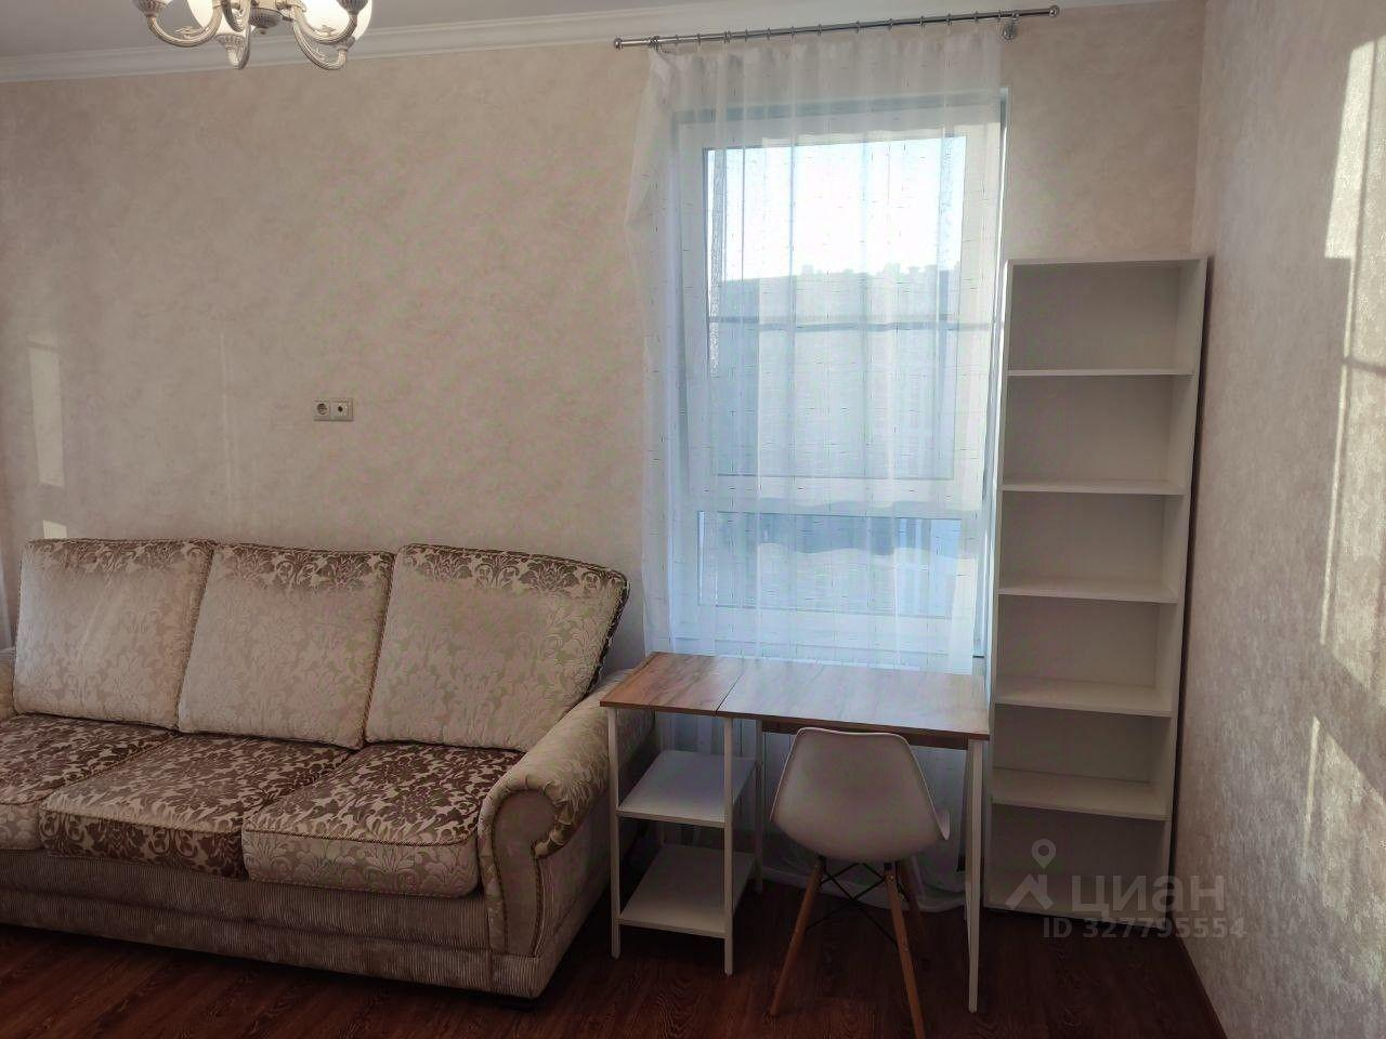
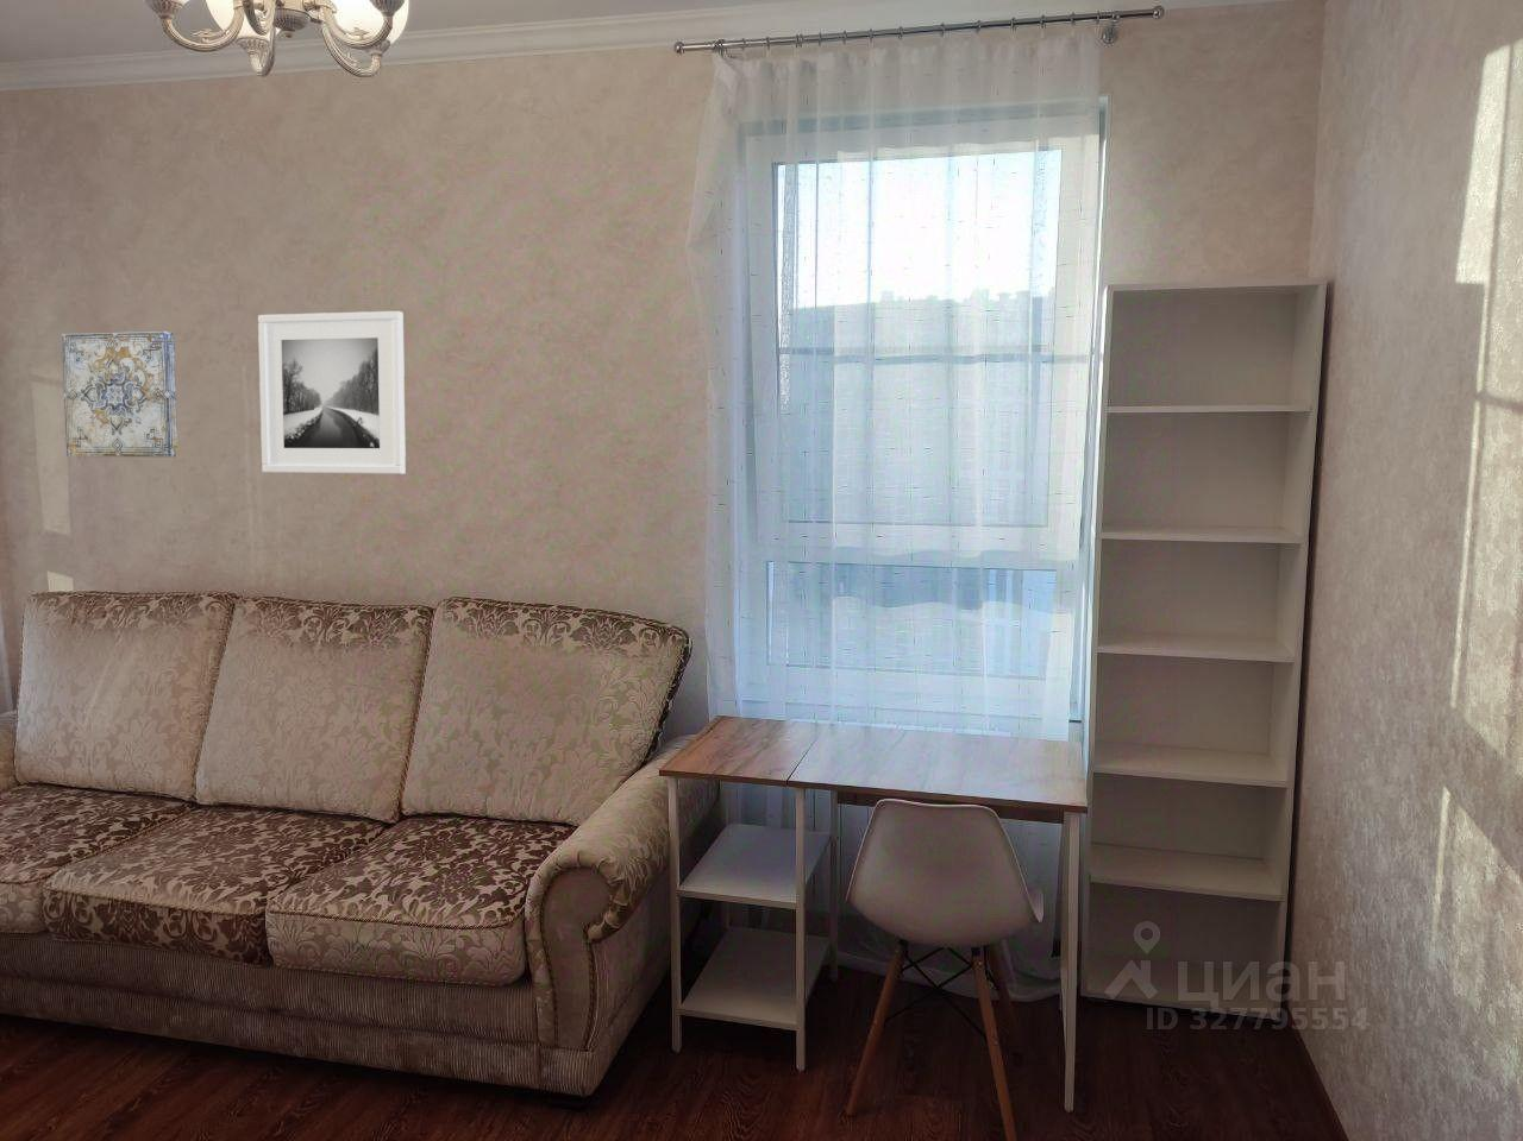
+ wall art (119, 394)
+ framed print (331, 393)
